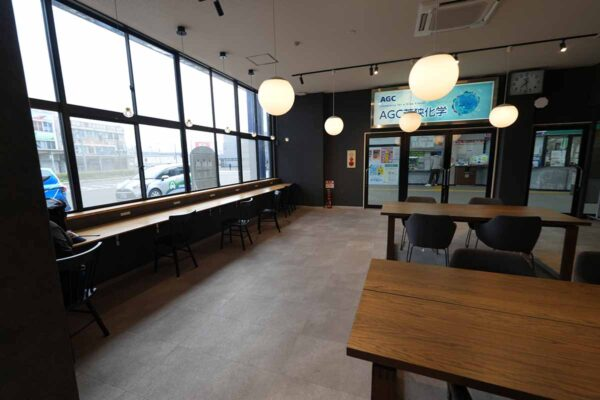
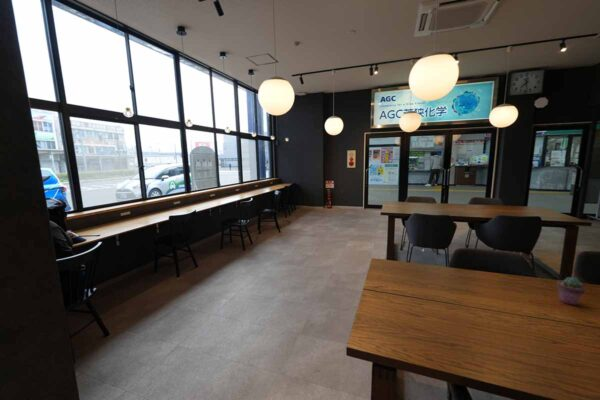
+ potted succulent (570, 289)
